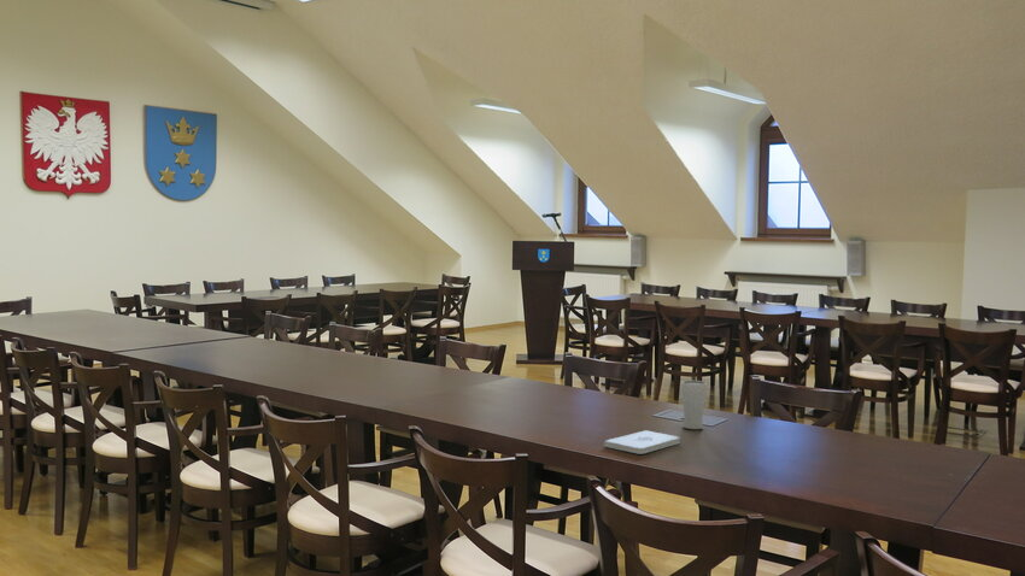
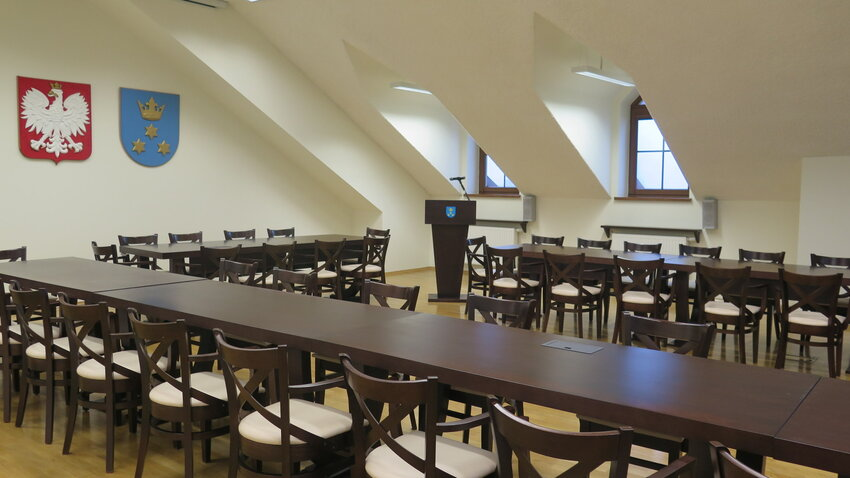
- drinking glass (693, 405)
- notepad (643, 441)
